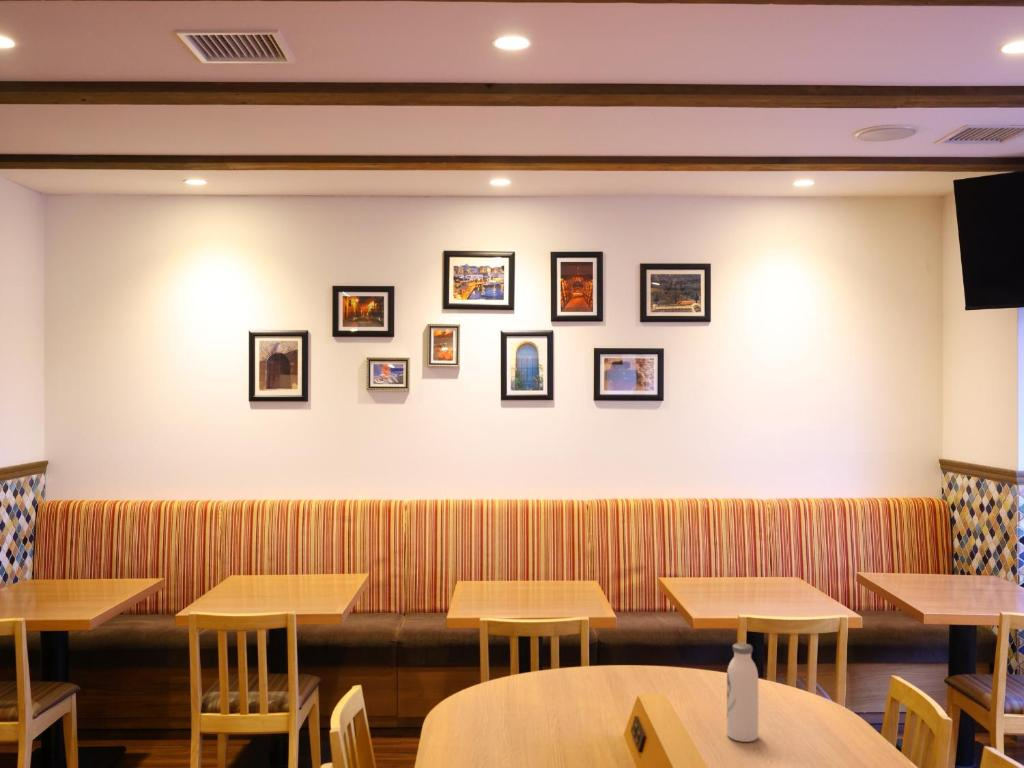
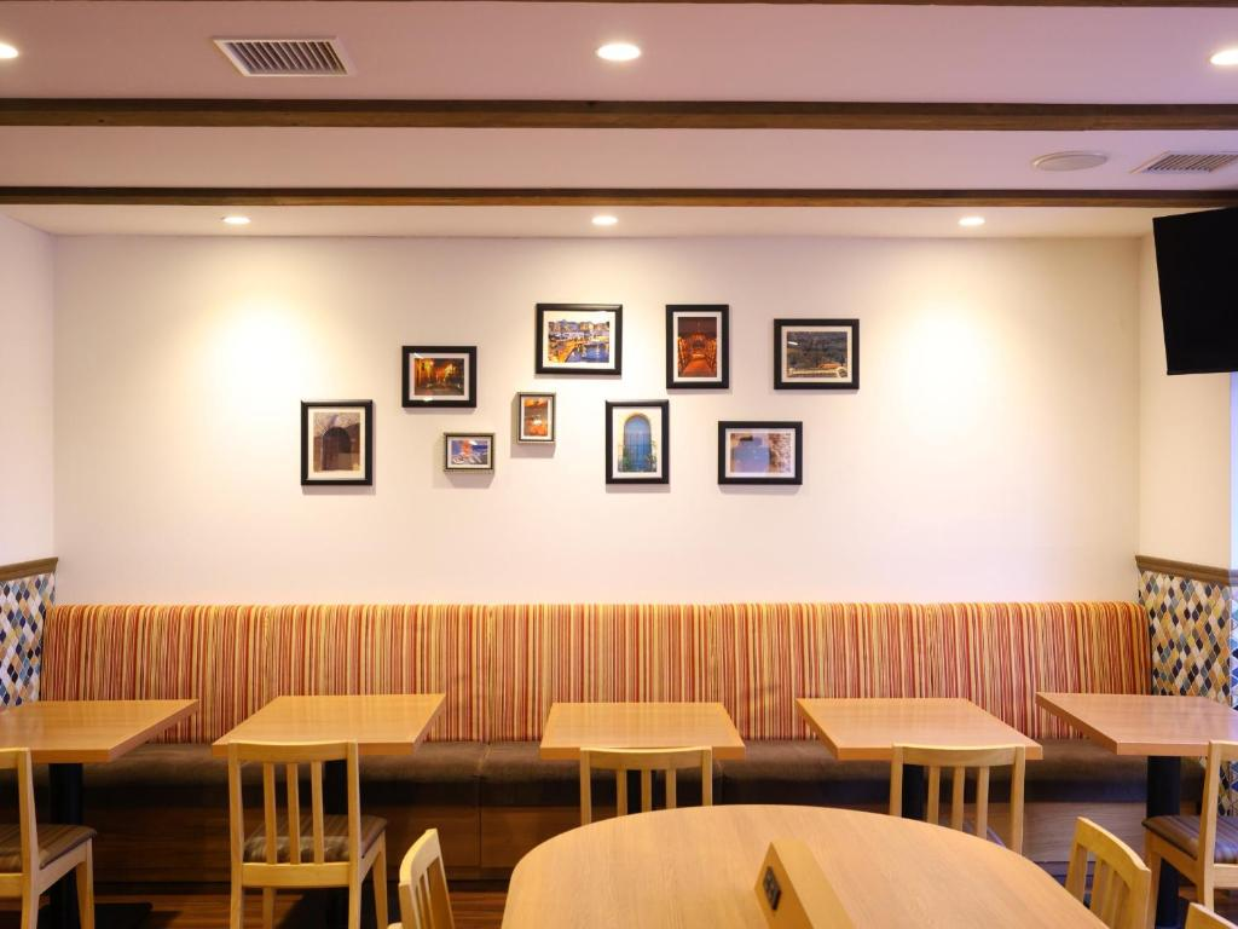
- water bottle (742, 690)
